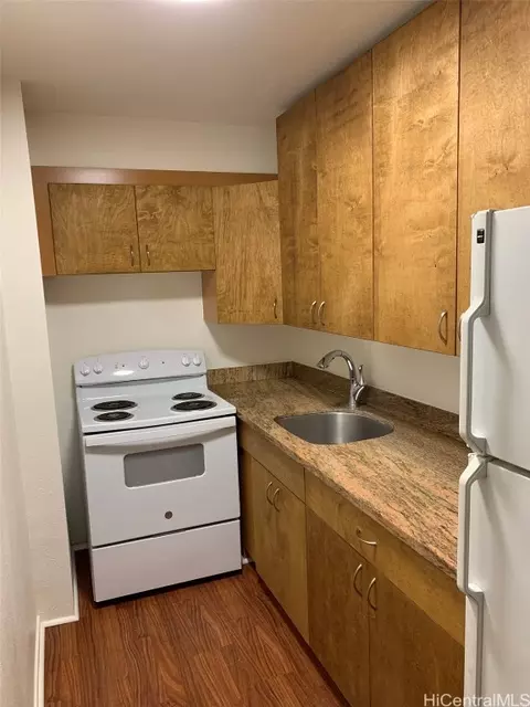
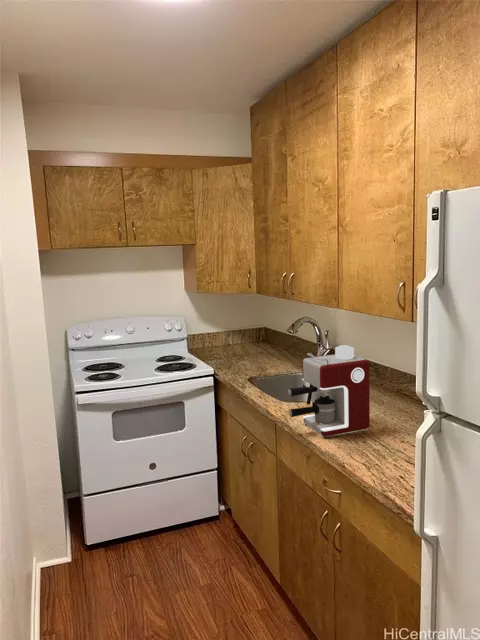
+ coffee maker (324, 388)
